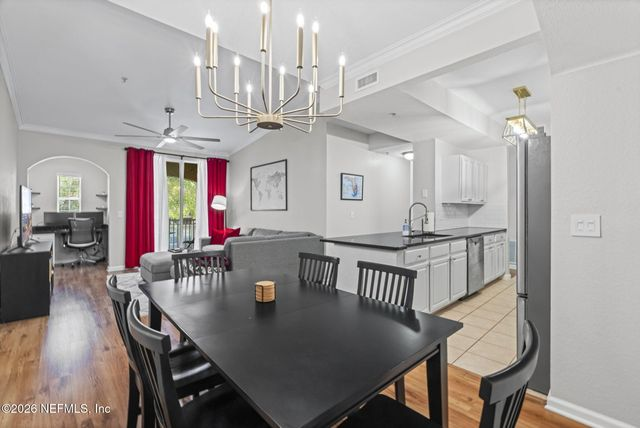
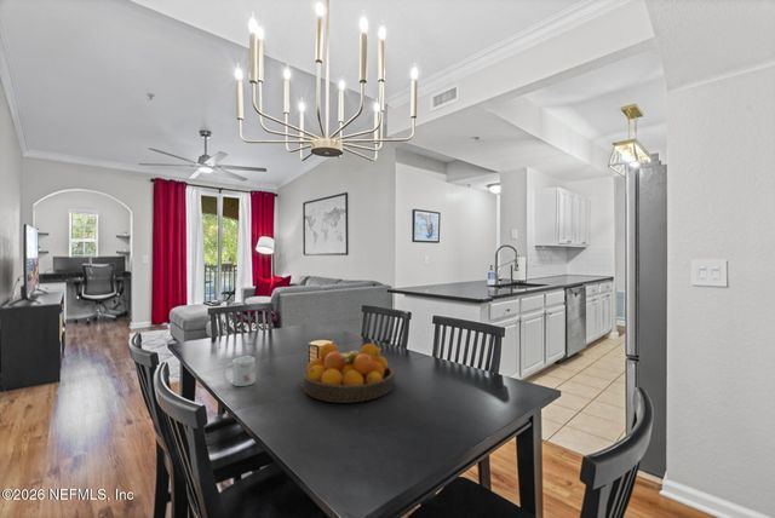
+ mug (239, 372)
+ fruit bowl (349, 366)
